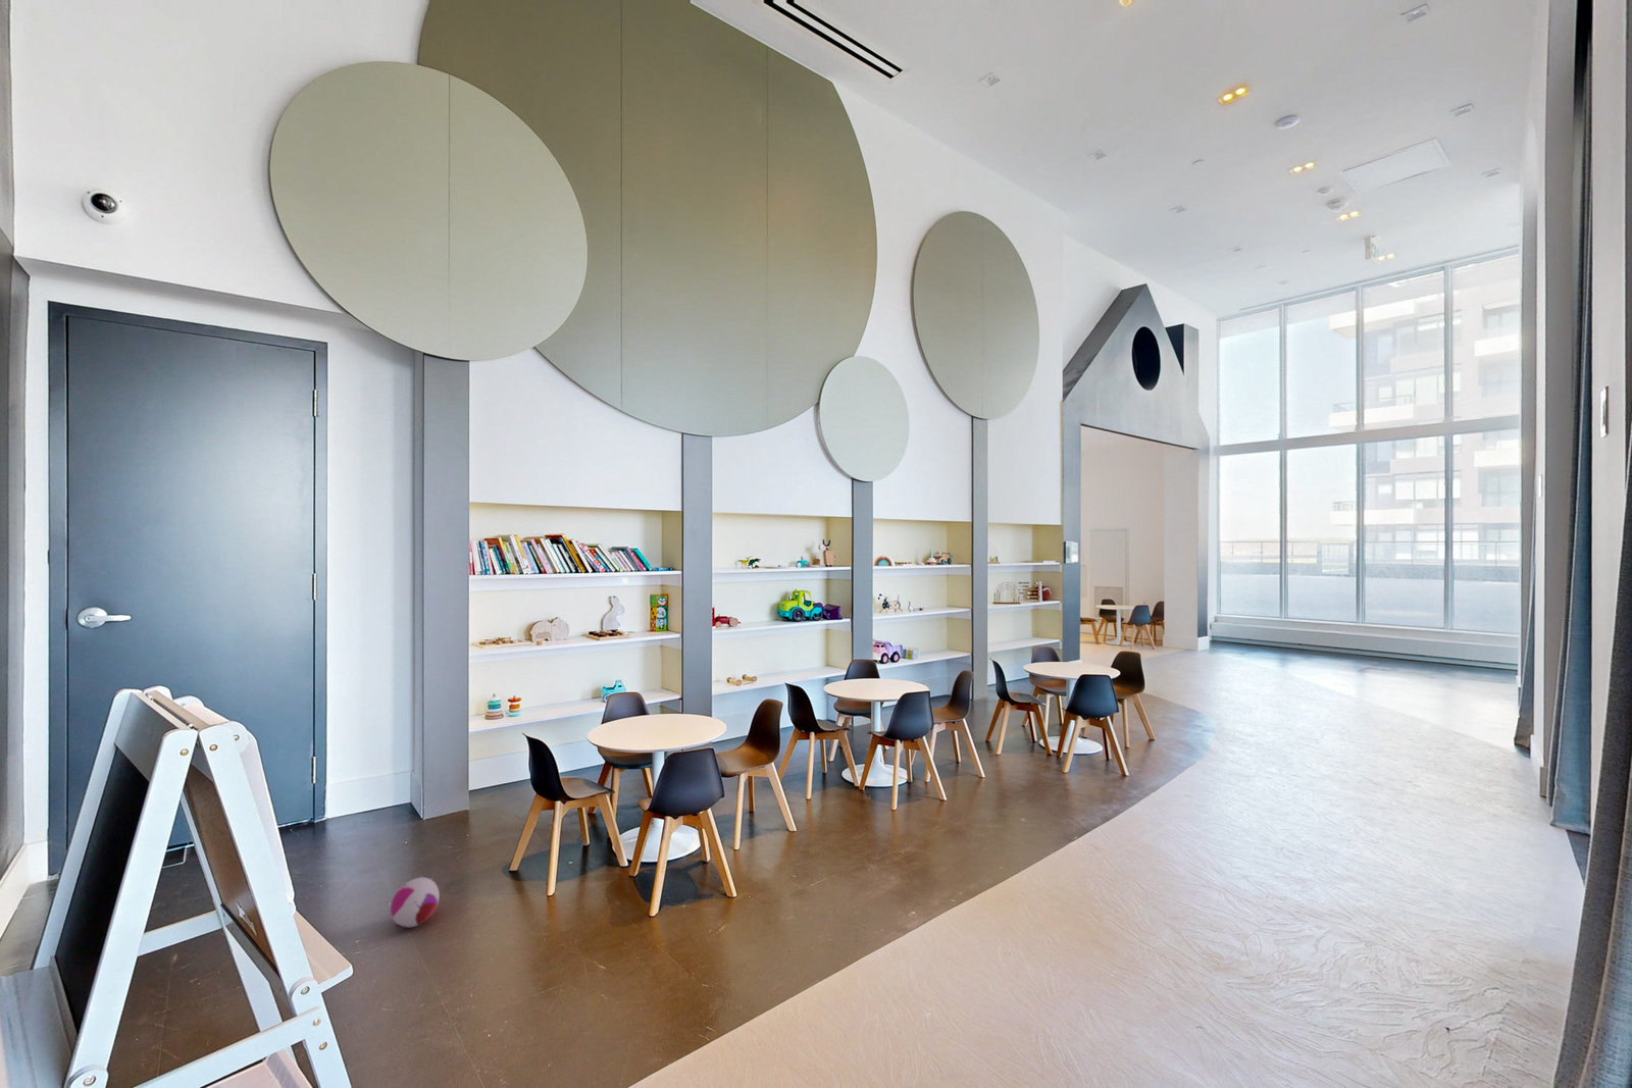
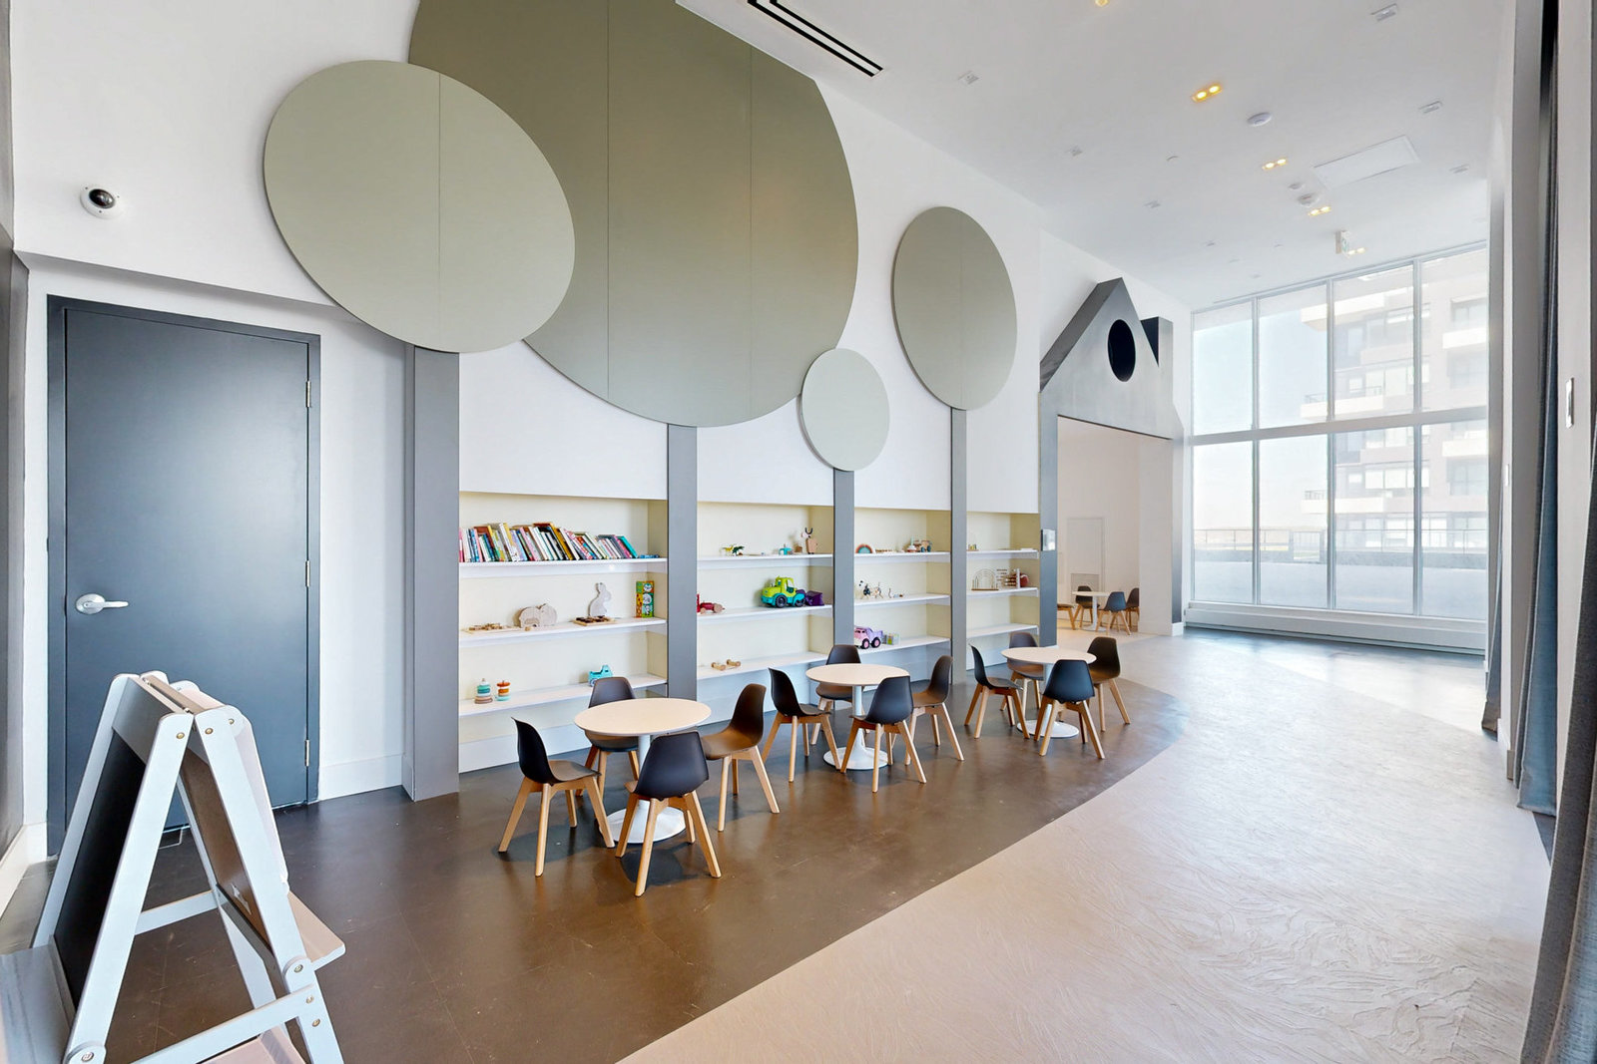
- plush toy (415, 901)
